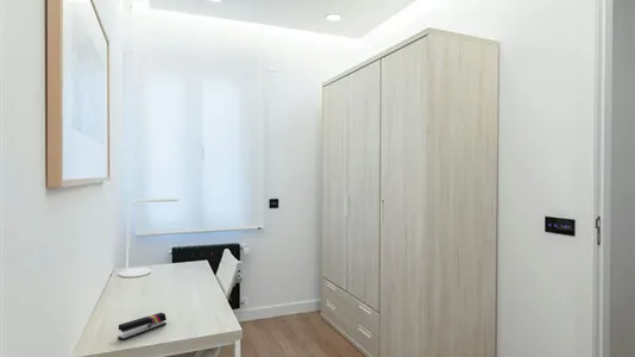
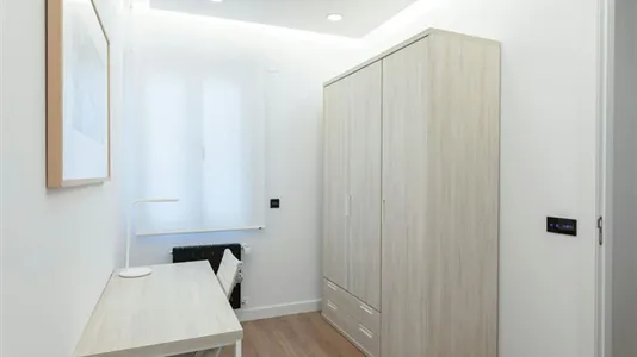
- stapler (143, 324)
